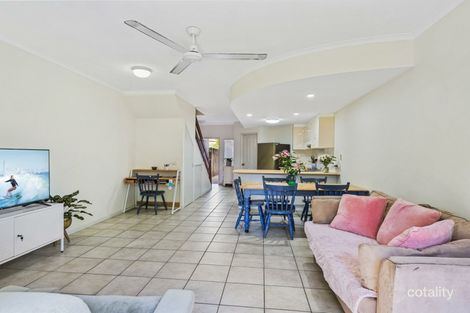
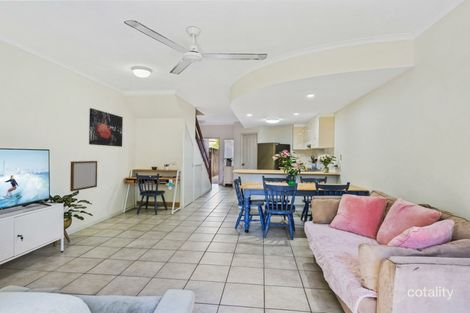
+ wall art (107, 129)
+ writing board (84, 175)
